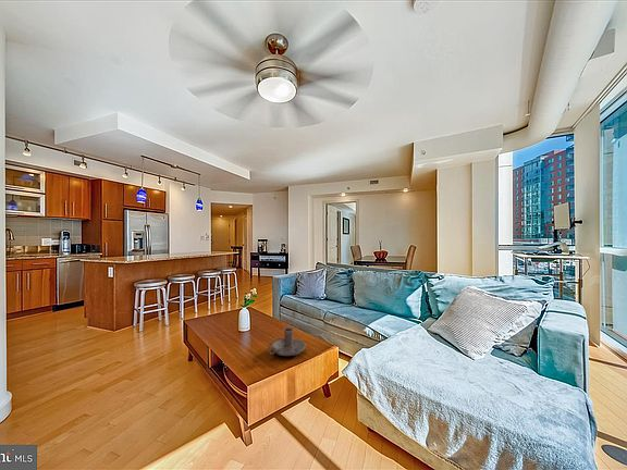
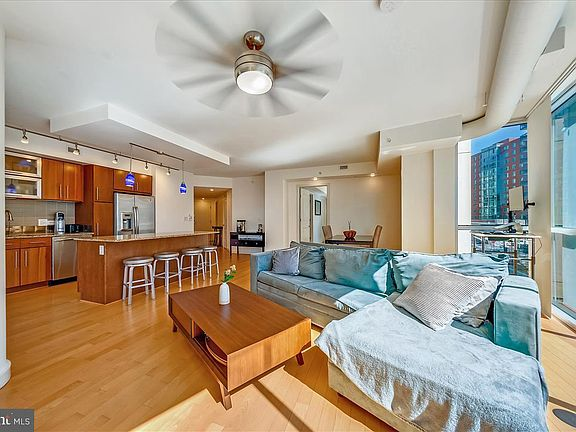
- candle holder (285, 341)
